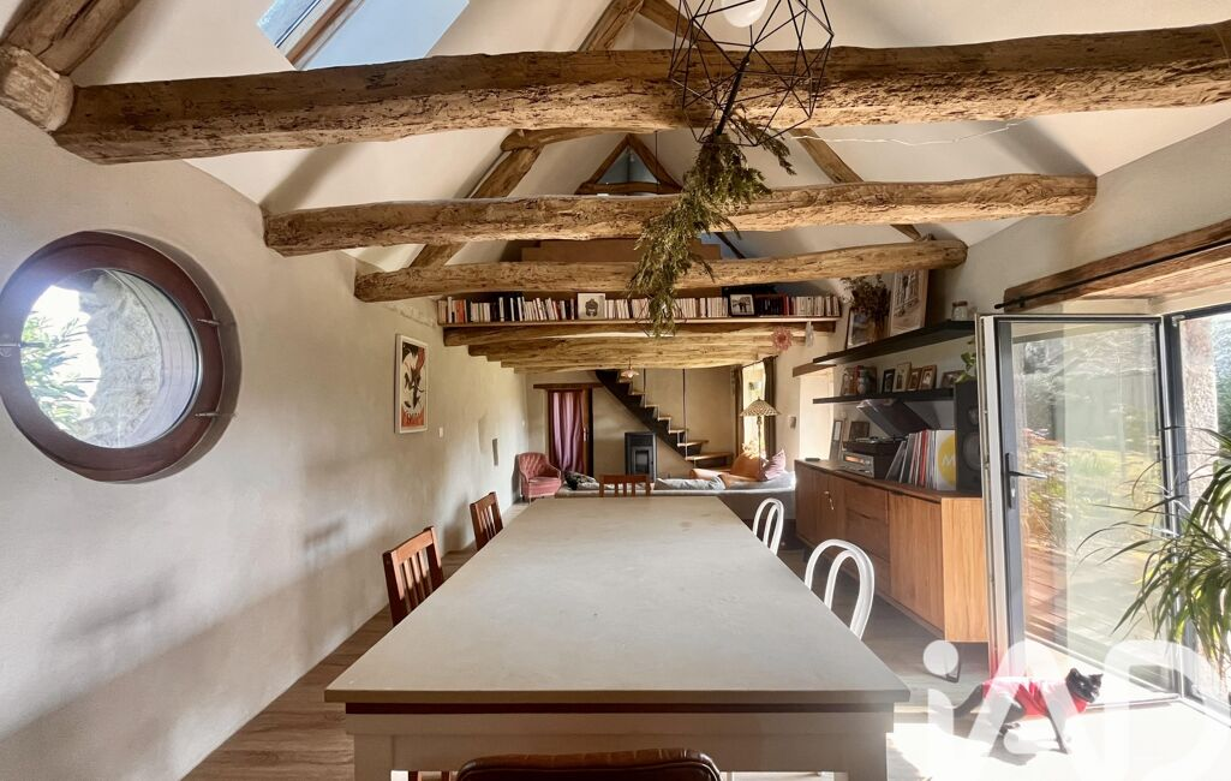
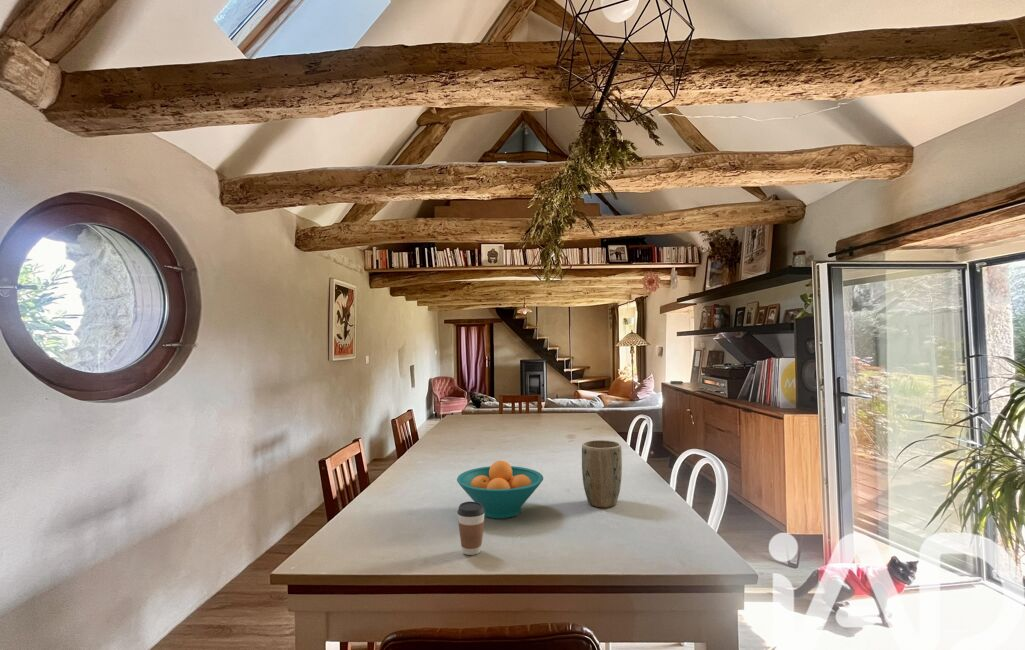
+ coffee cup (471, 528)
+ plant pot (602, 473)
+ fruit bowl (500, 486)
